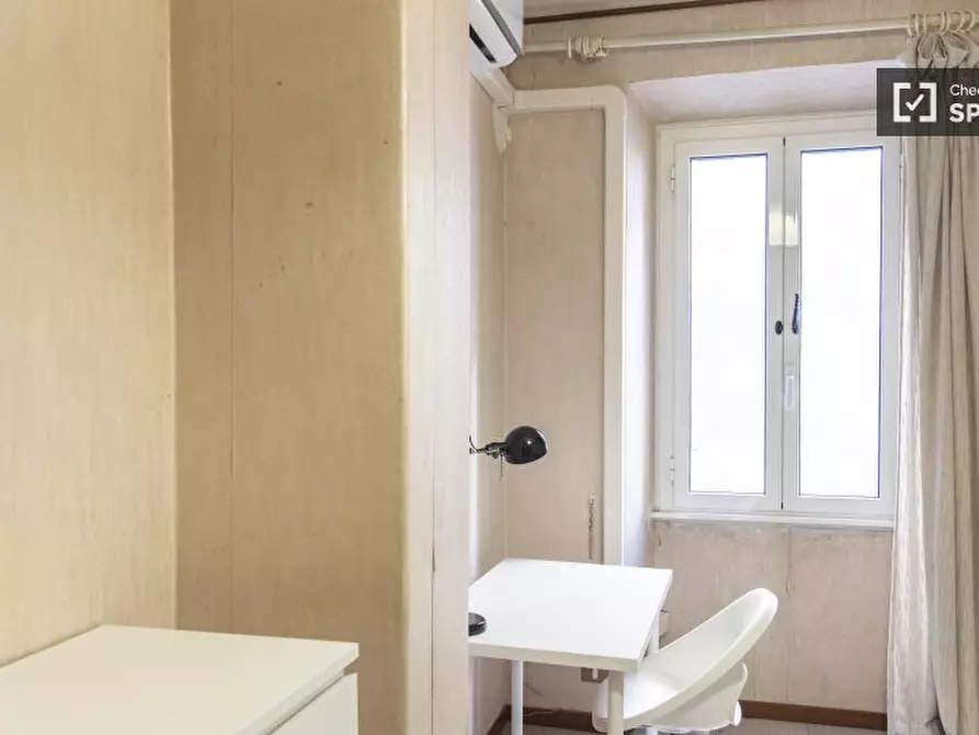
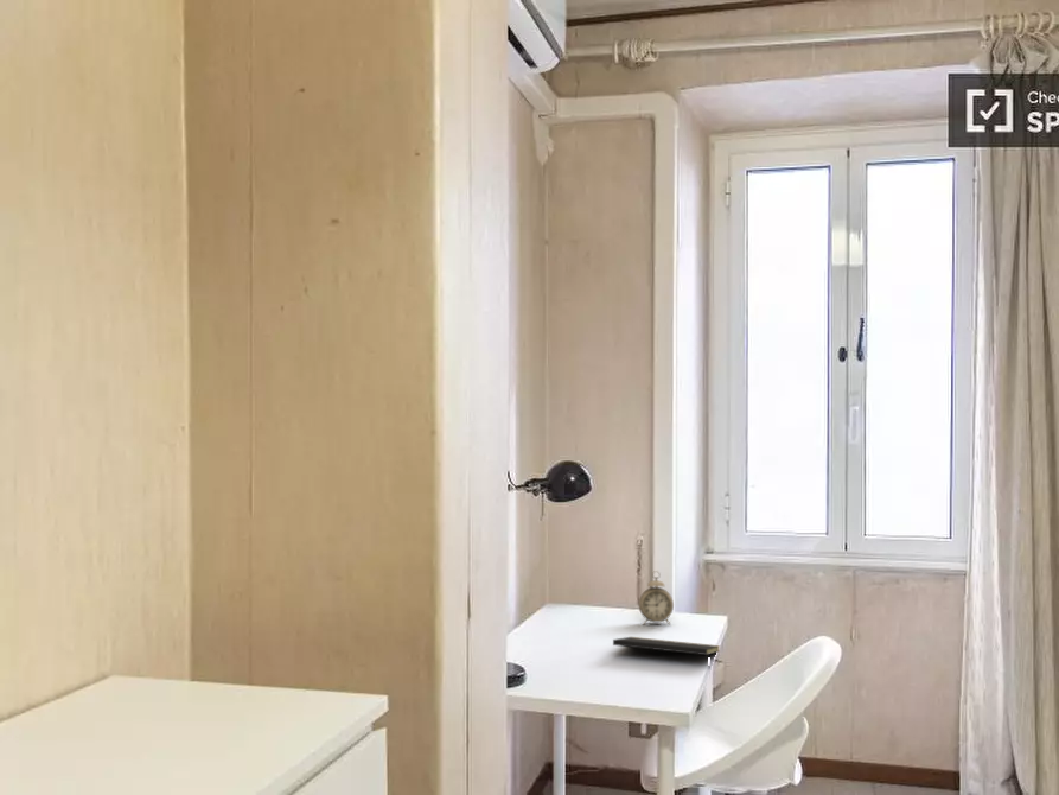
+ alarm clock (656, 597)
+ notepad (666, 645)
